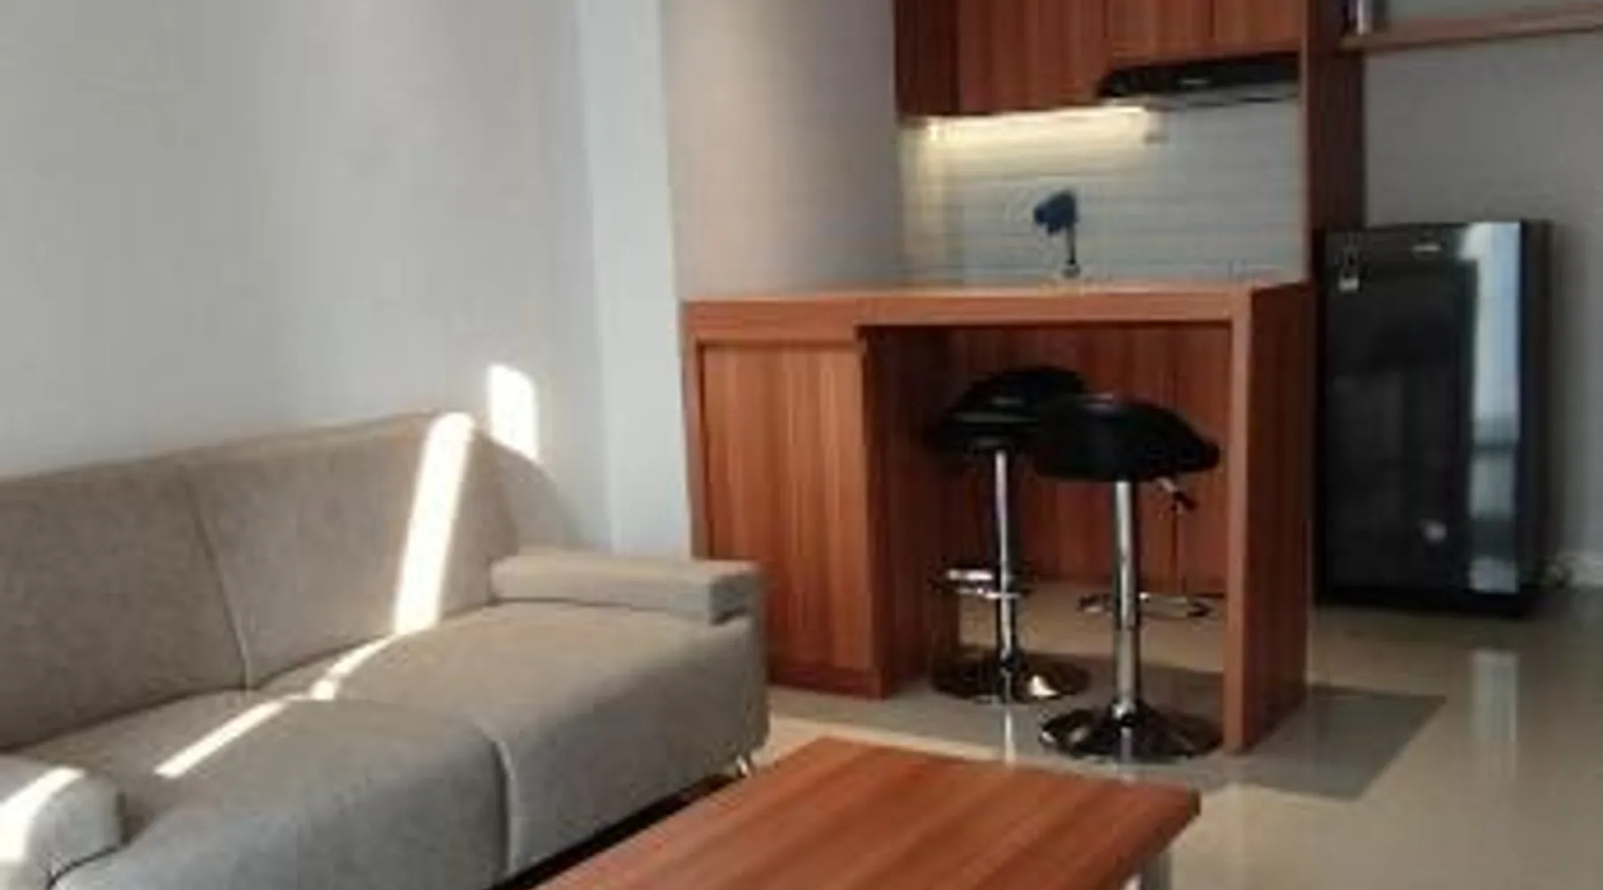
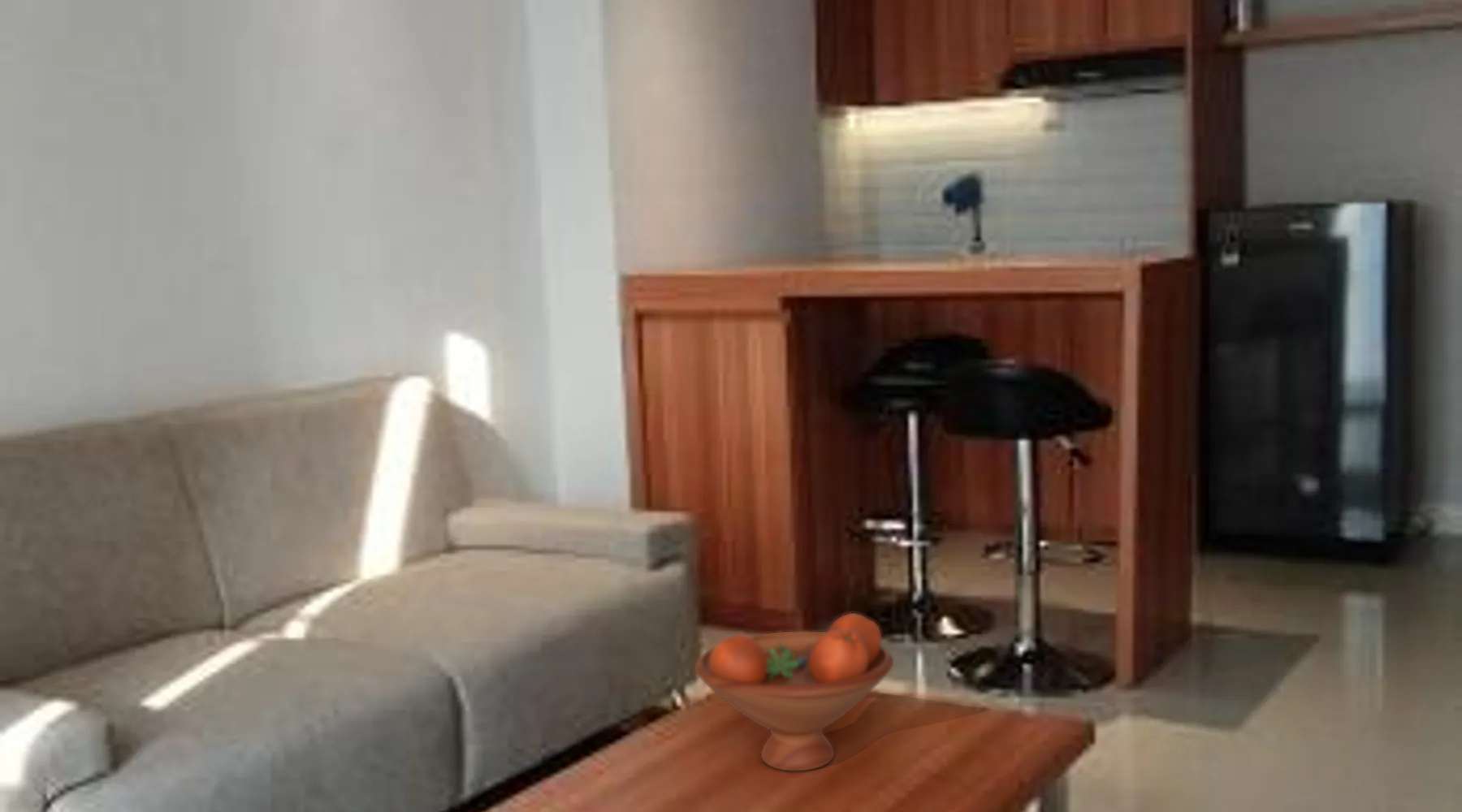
+ fruit bowl (794, 689)
